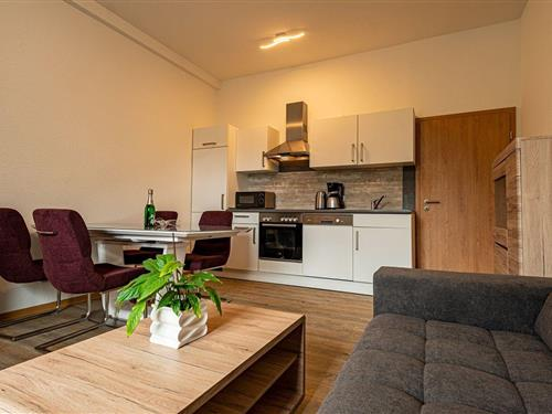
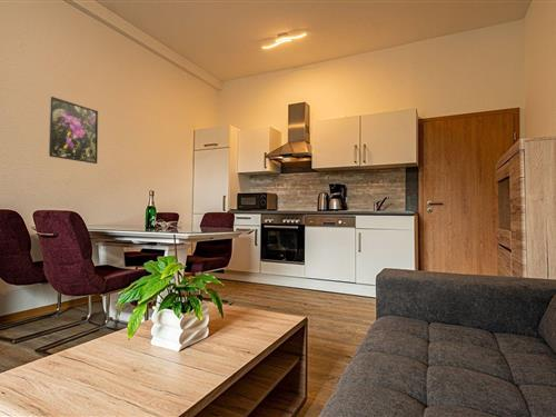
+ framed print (75, 131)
